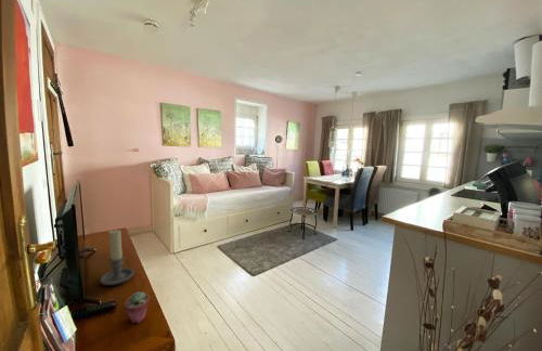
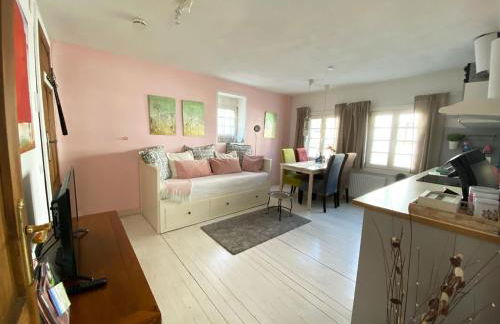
- candle holder (116, 253)
- potted succulent (137, 304)
